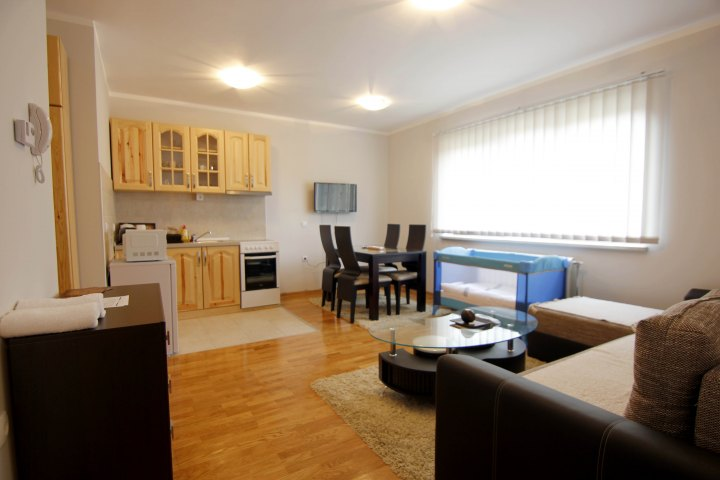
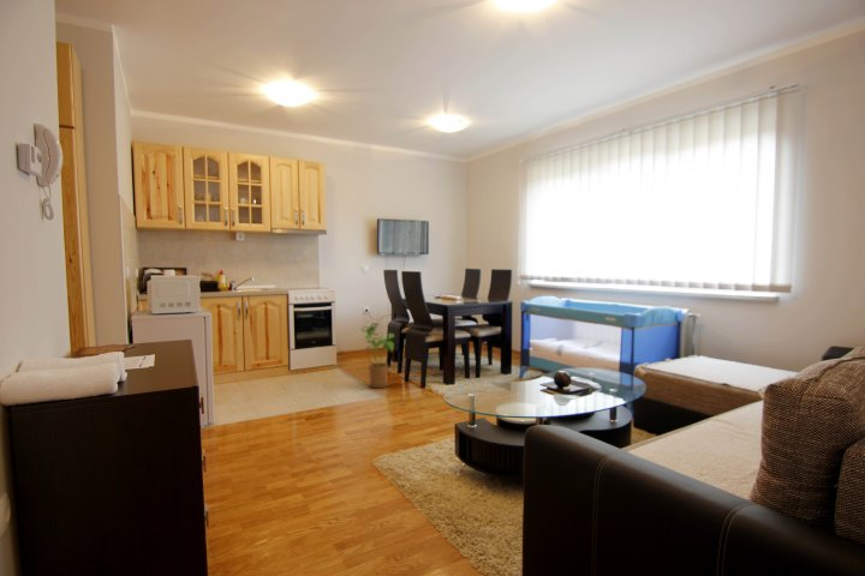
+ house plant (380, 354)
